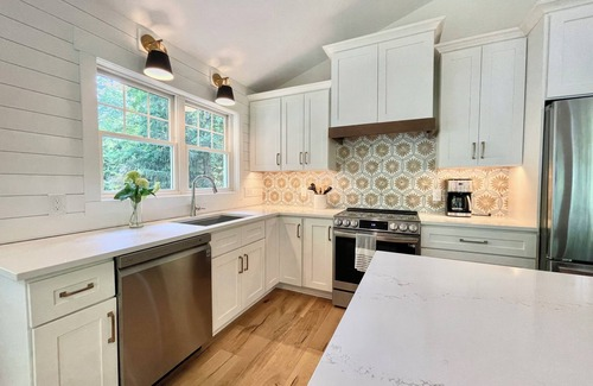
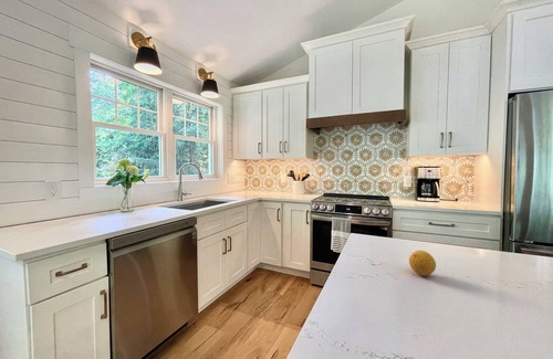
+ fruit (421, 262)
